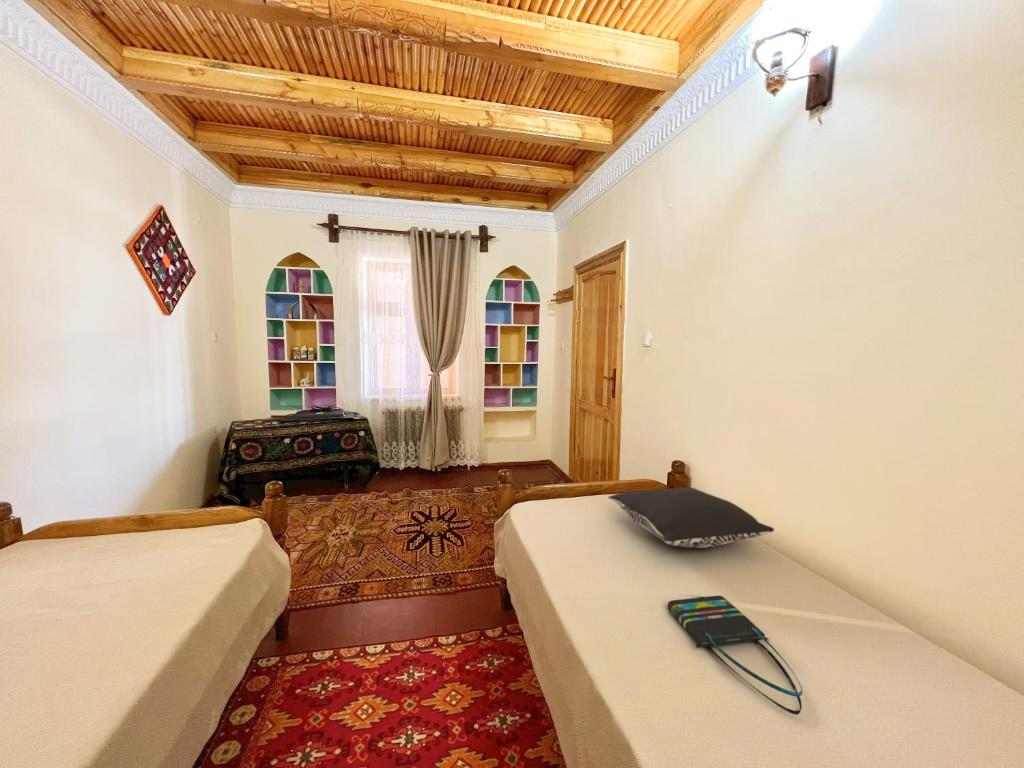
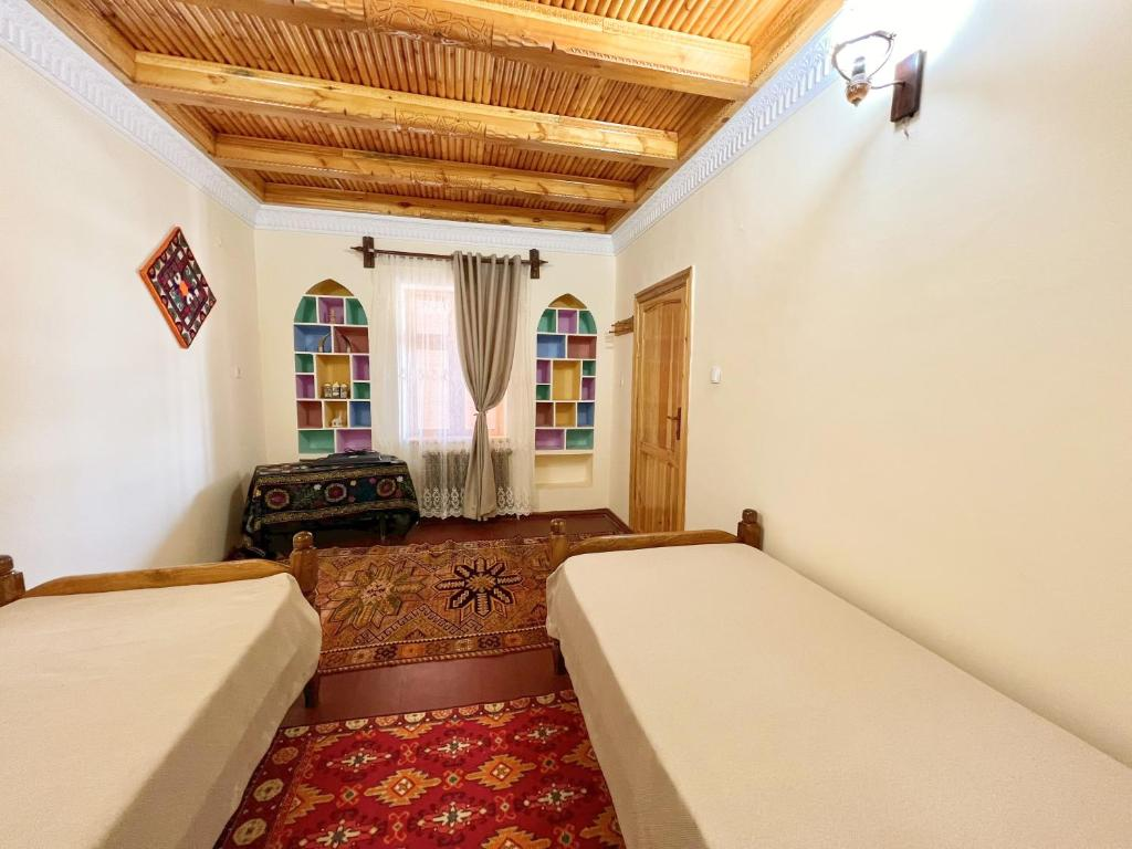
- tote bag (736, 642)
- pillow (682, 512)
